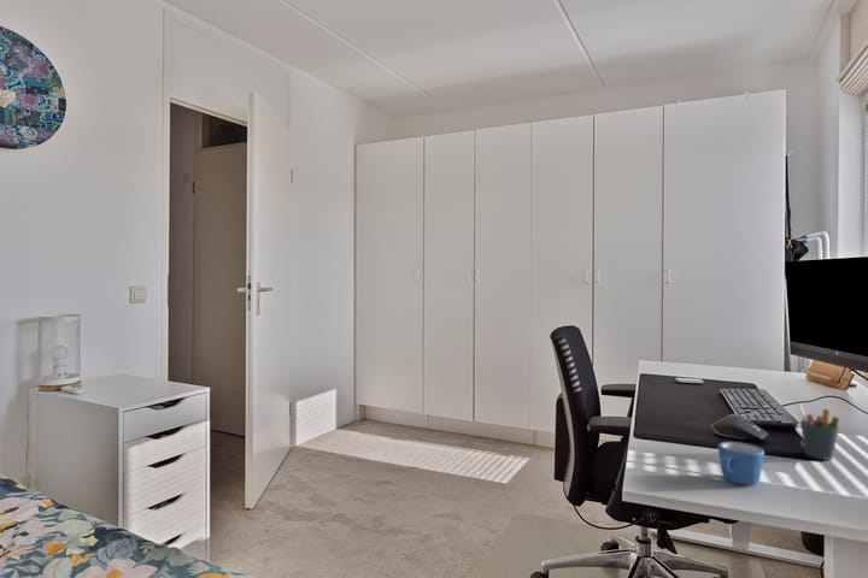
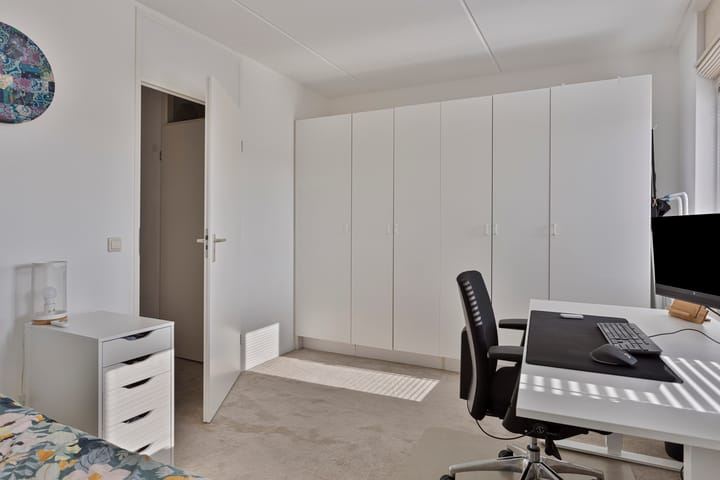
- pen holder (819, 431)
- mug (737, 465)
